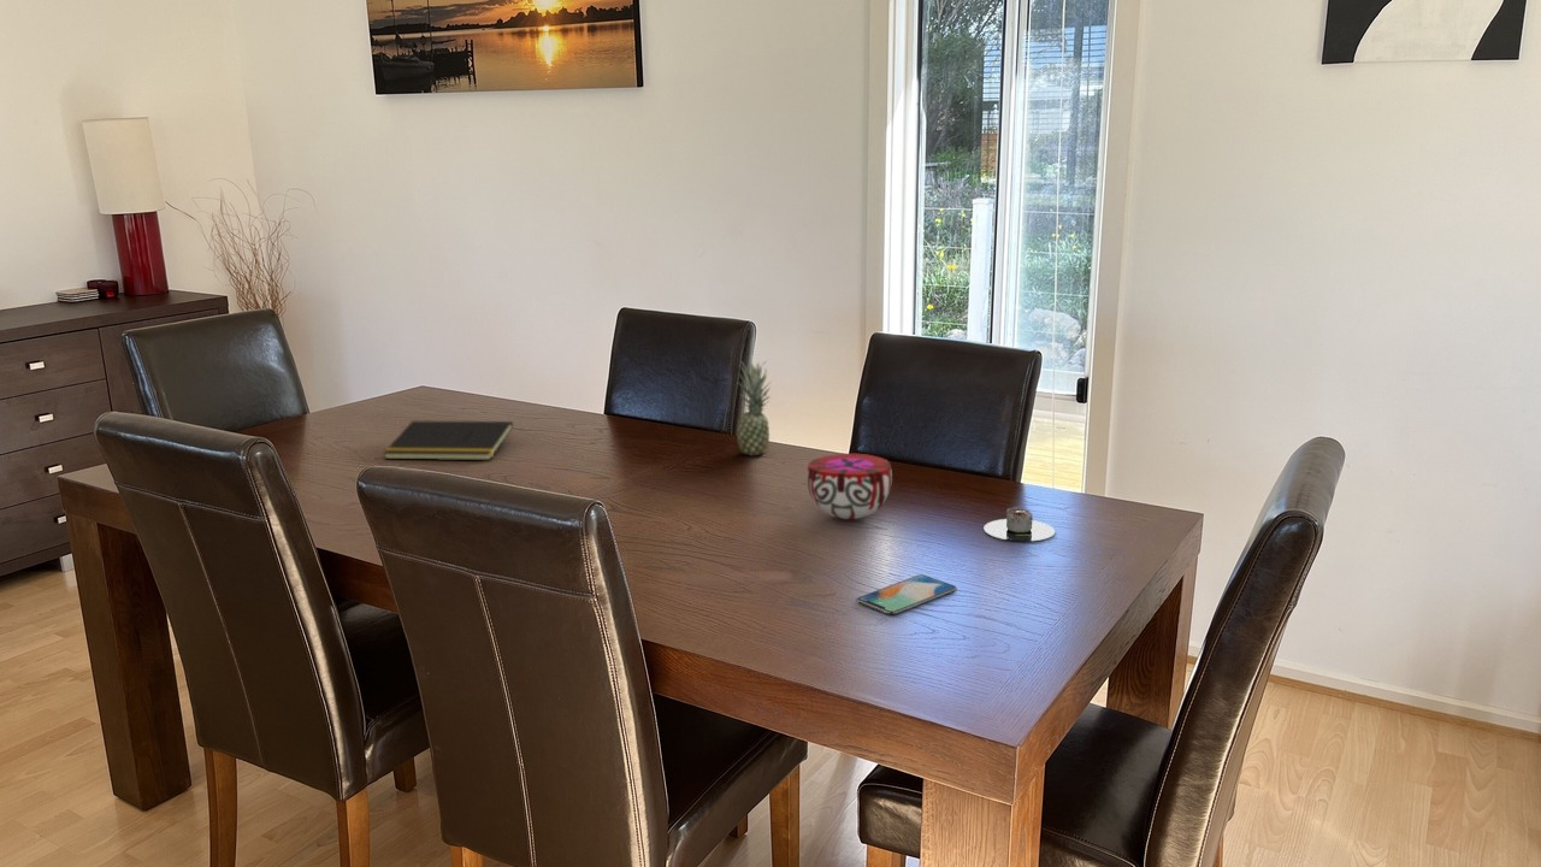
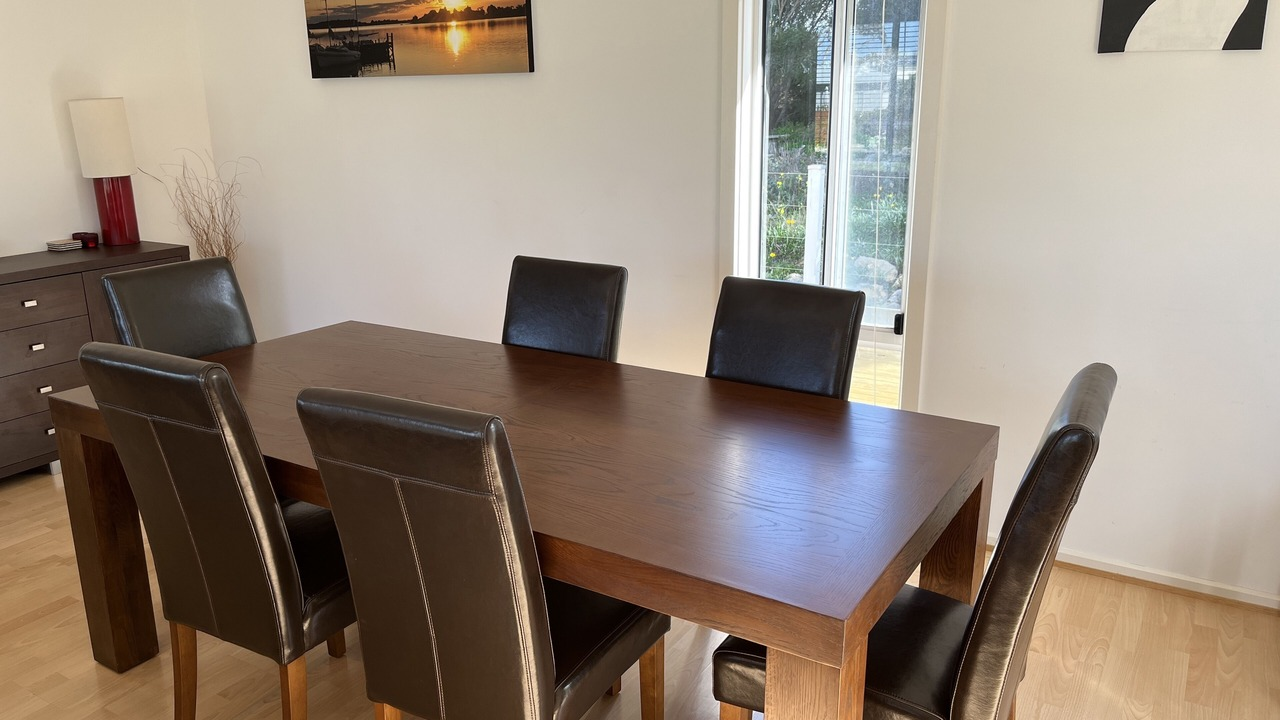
- fruit (754, 406)
- decorative bowl (849, 489)
- notepad (449, 440)
- candle (1019, 519)
- smartphone (907, 594)
